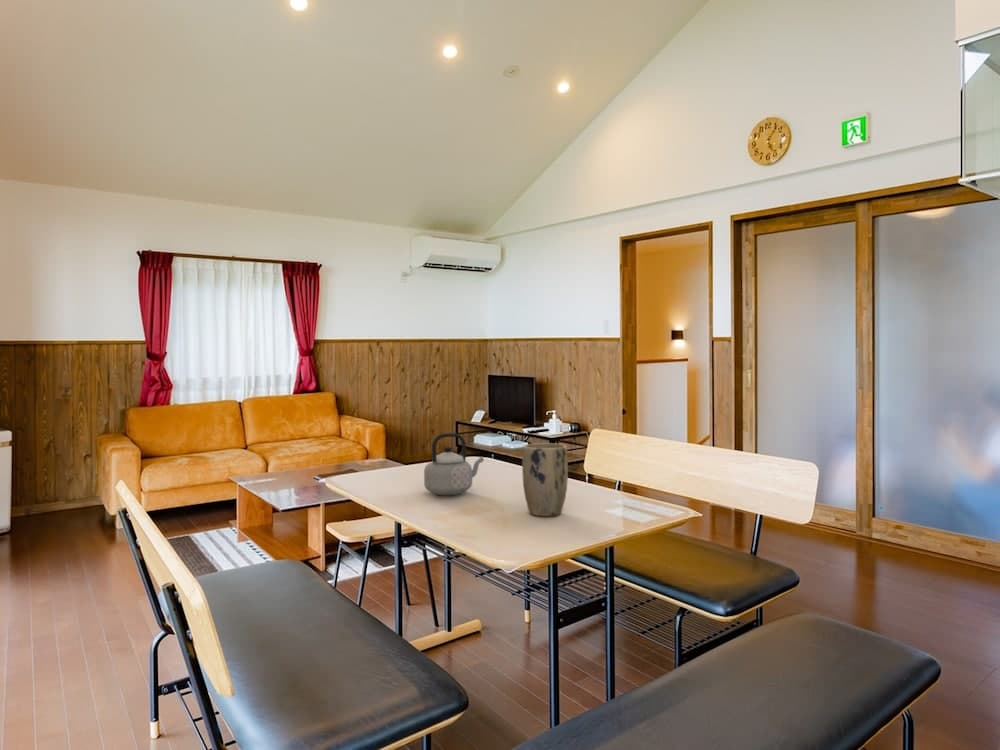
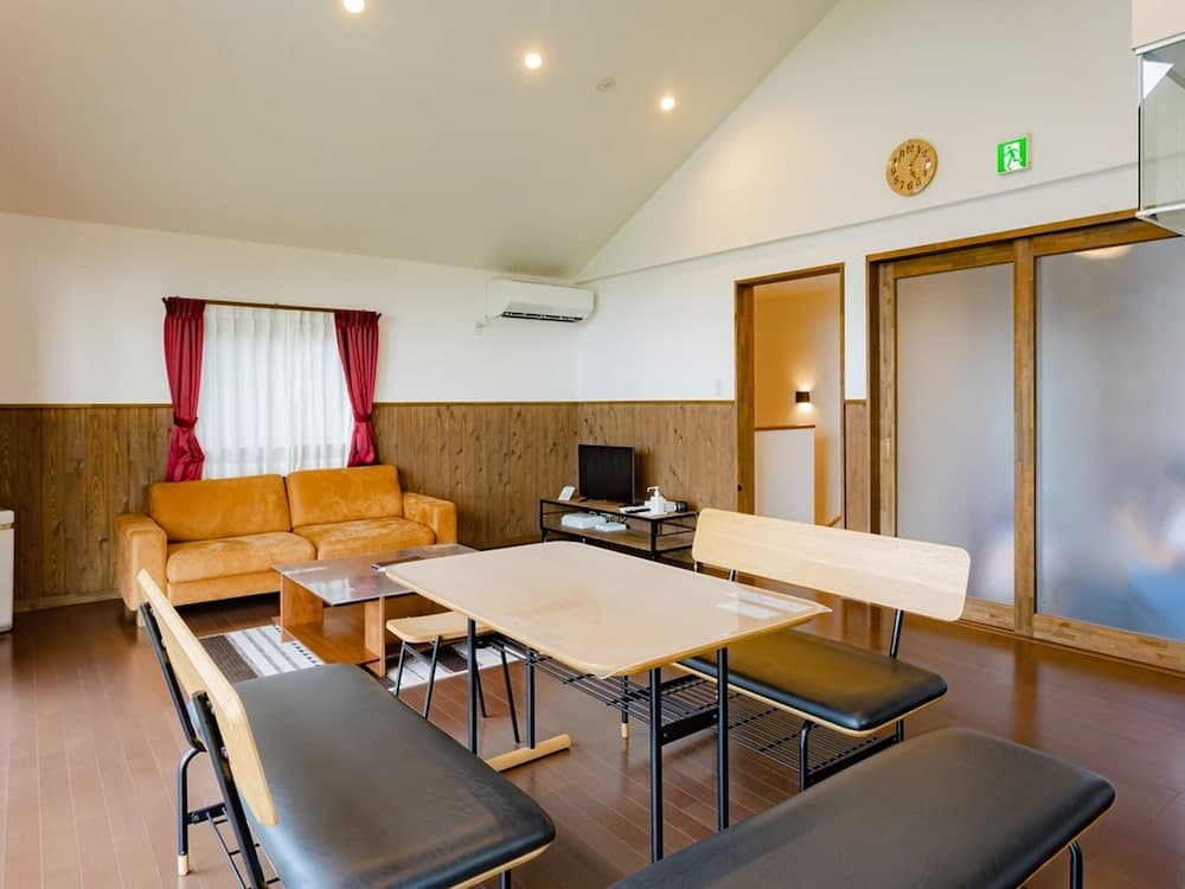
- plant pot (545, 479)
- teapot (454, 462)
